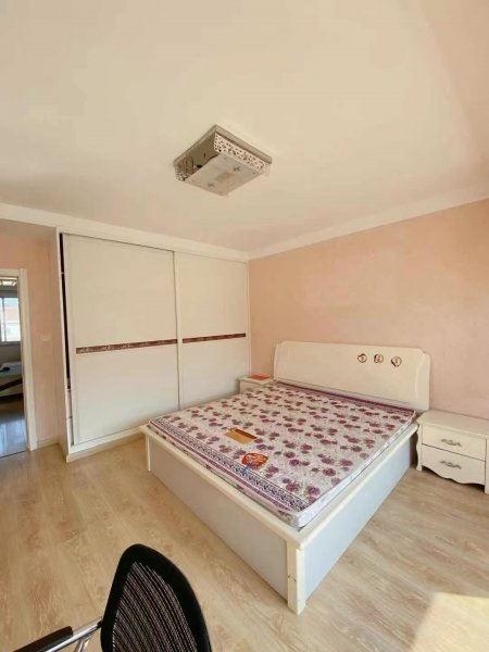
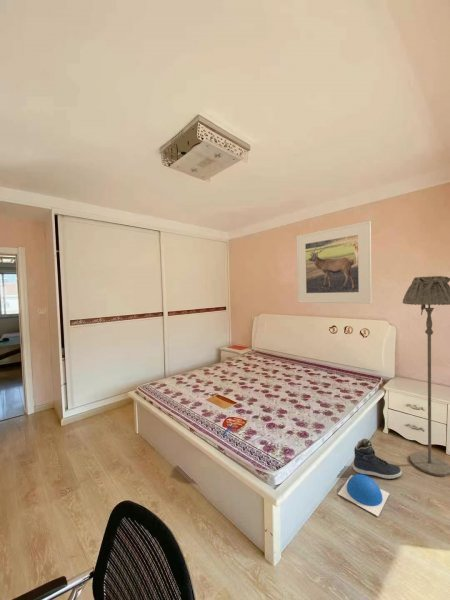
+ floor lamp (429, 371)
+ sneaker (376, 456)
+ ball (363, 486)
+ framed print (330, 266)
